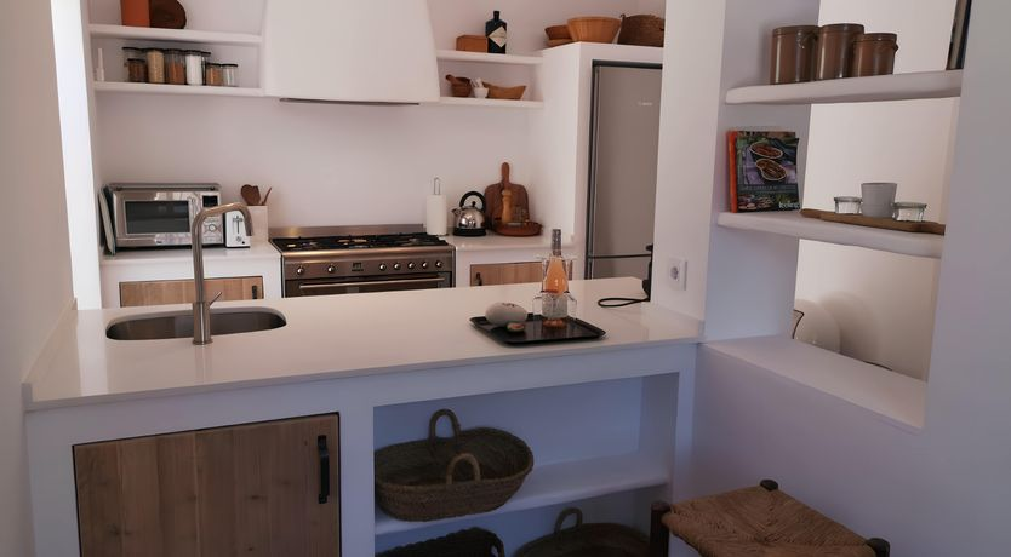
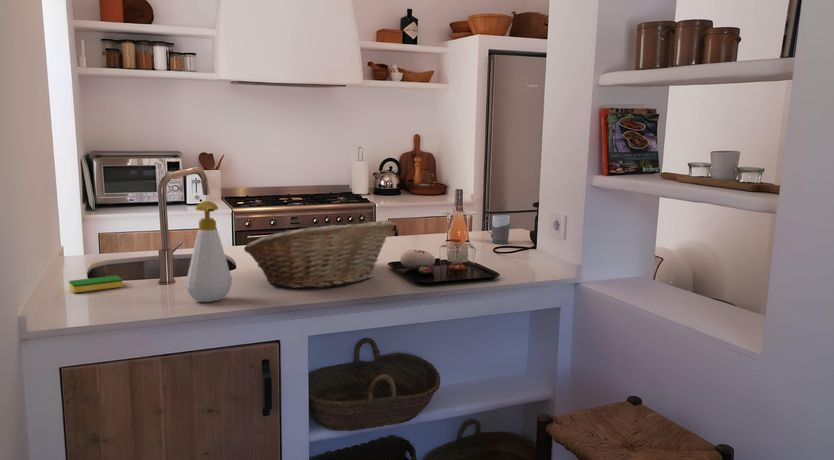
+ soap bottle (208, 251)
+ dish sponge (96, 283)
+ mug (496, 228)
+ fruit basket (322, 248)
